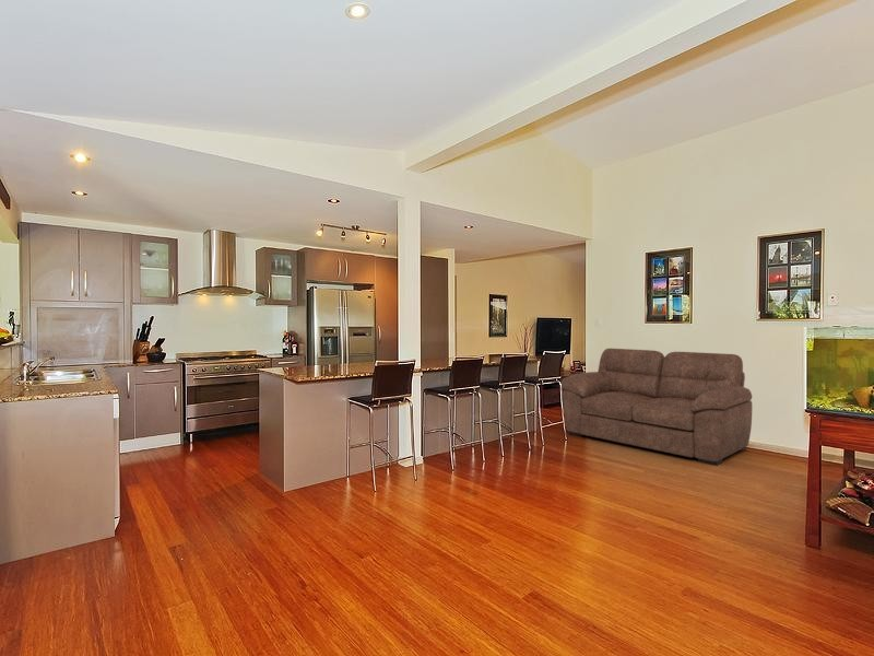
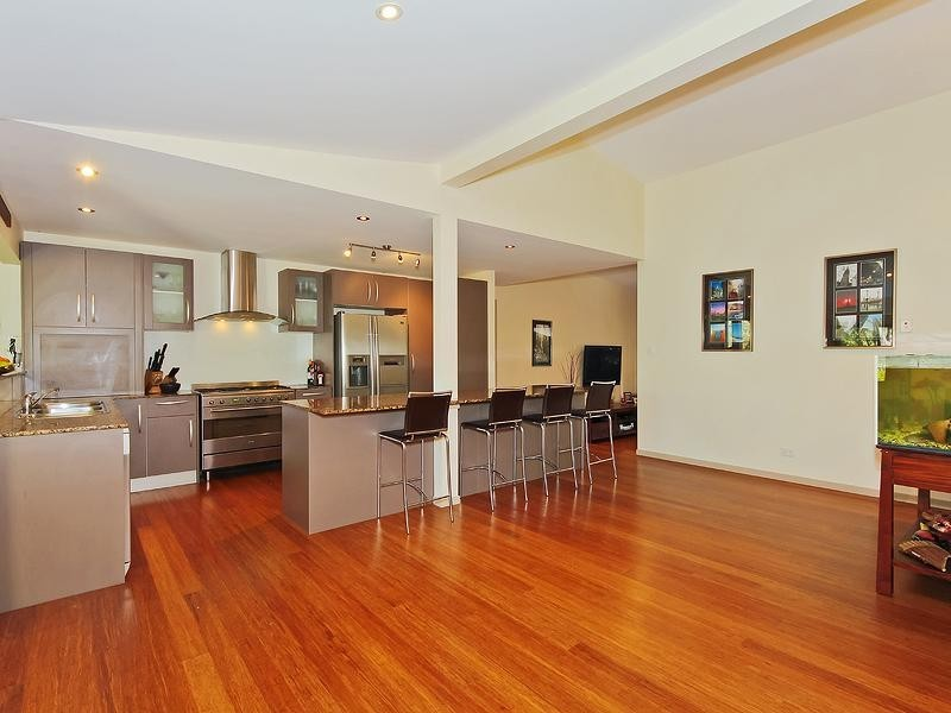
- sofa (651, 396)
